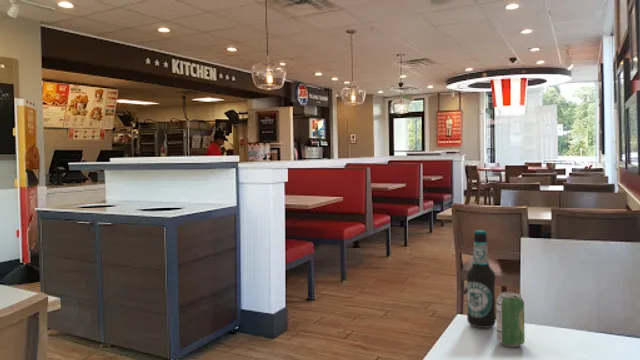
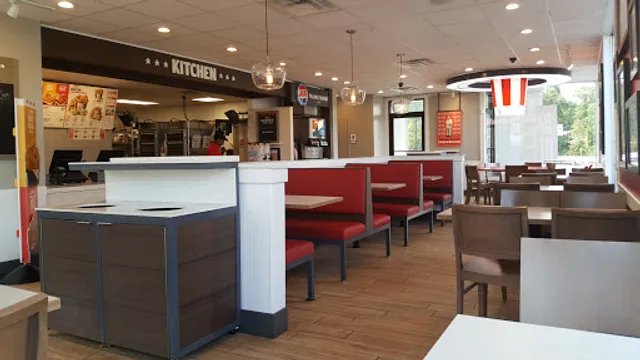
- bottle (480, 277)
- beverage can (510, 318)
